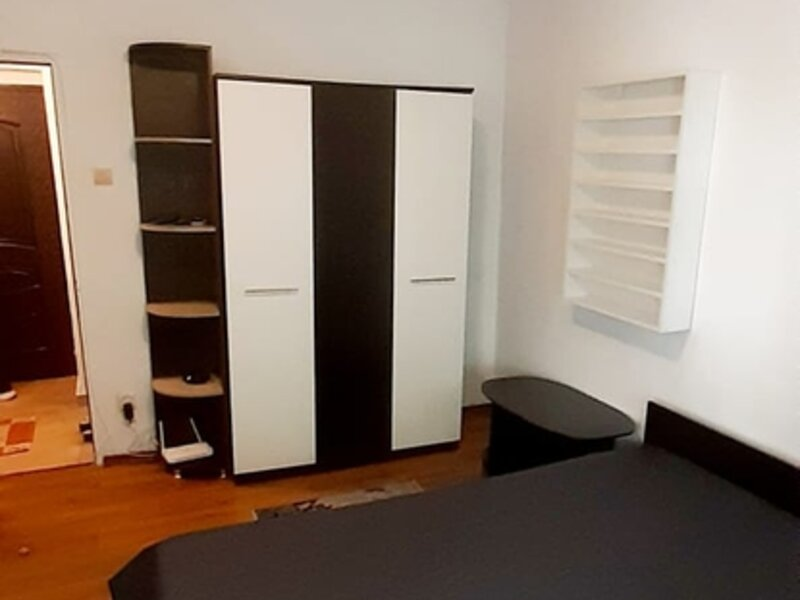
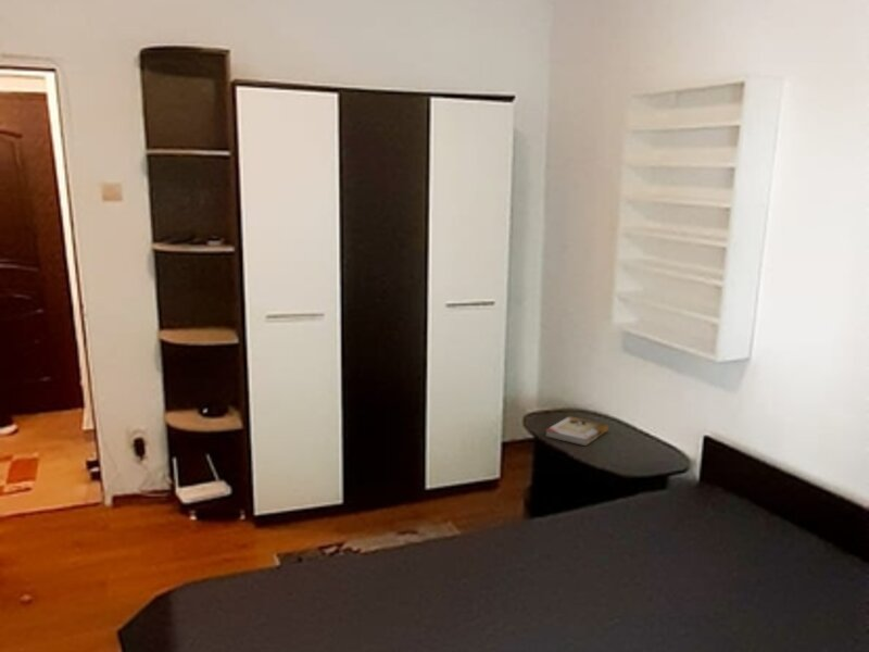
+ book (577, 430)
